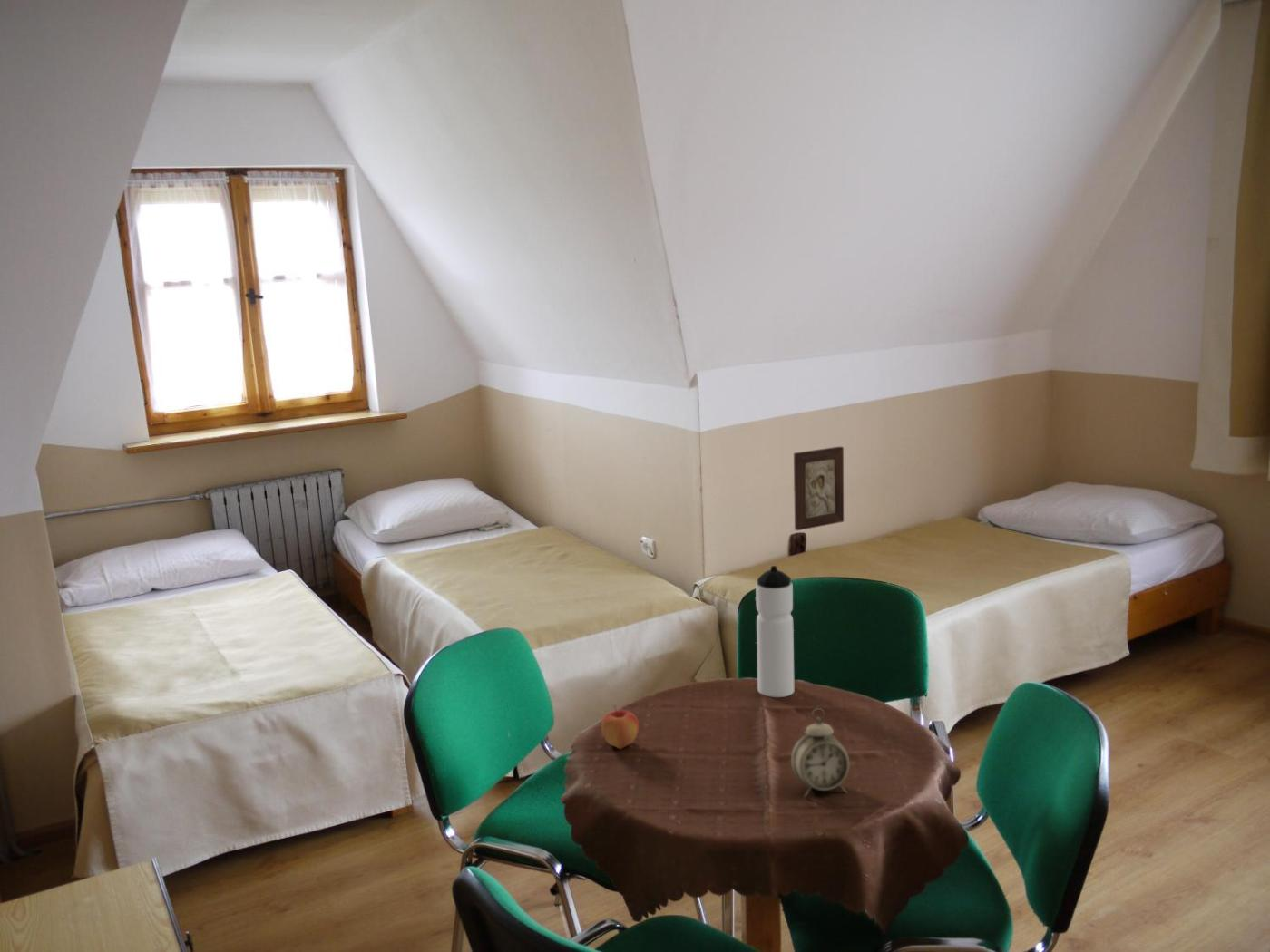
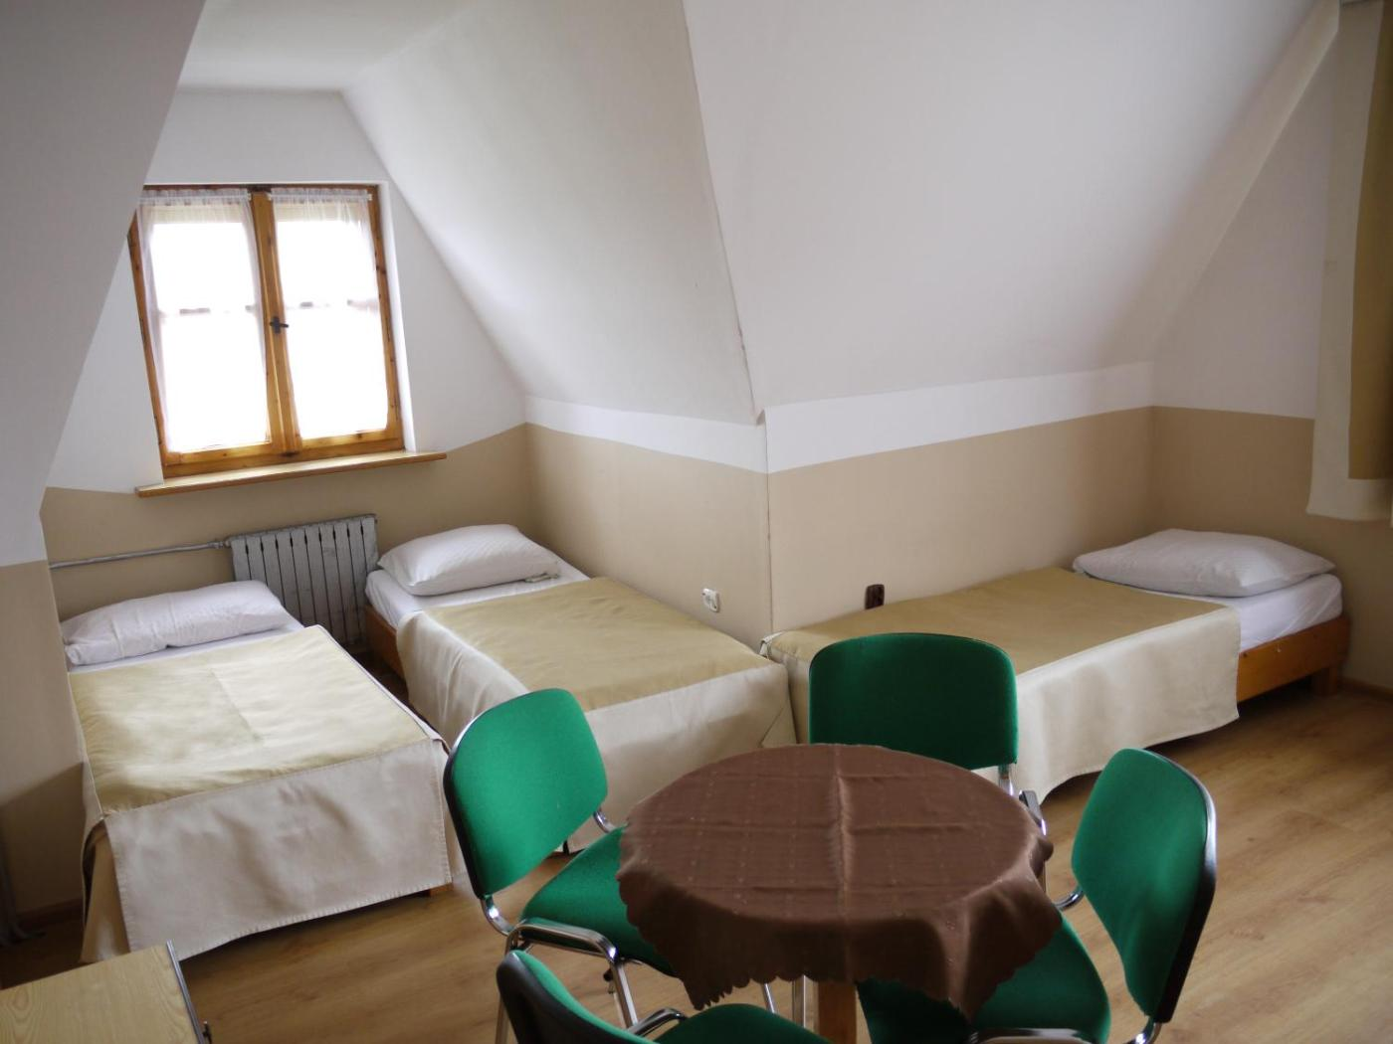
- religious icon (819, 488)
- water bottle (775, 629)
- alarm clock (821, 751)
- apple (620, 726)
